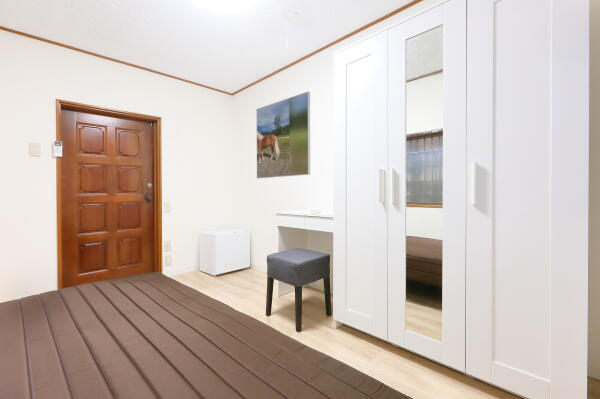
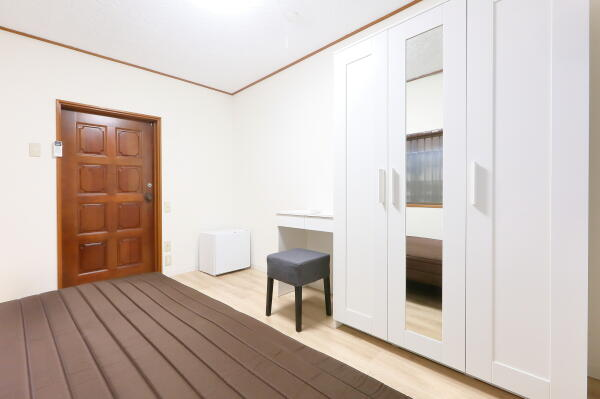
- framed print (281, 139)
